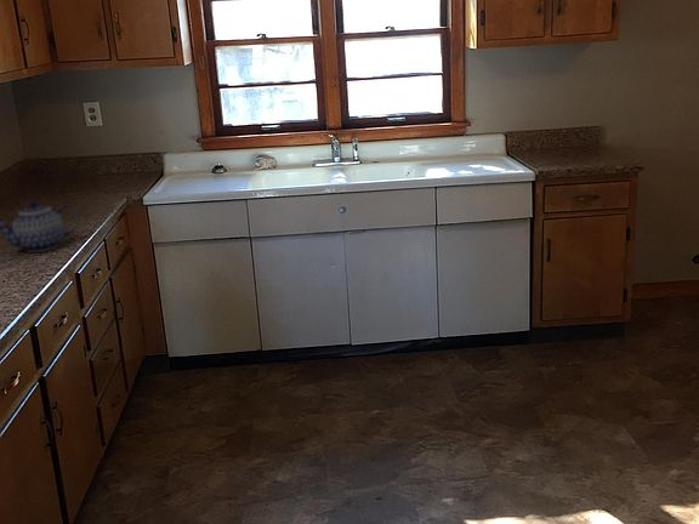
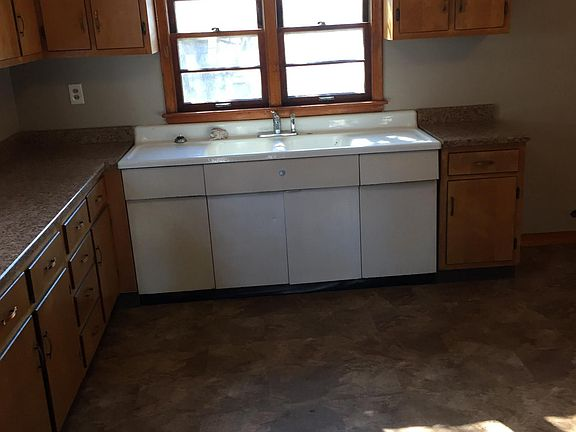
- teapot (36, 224)
